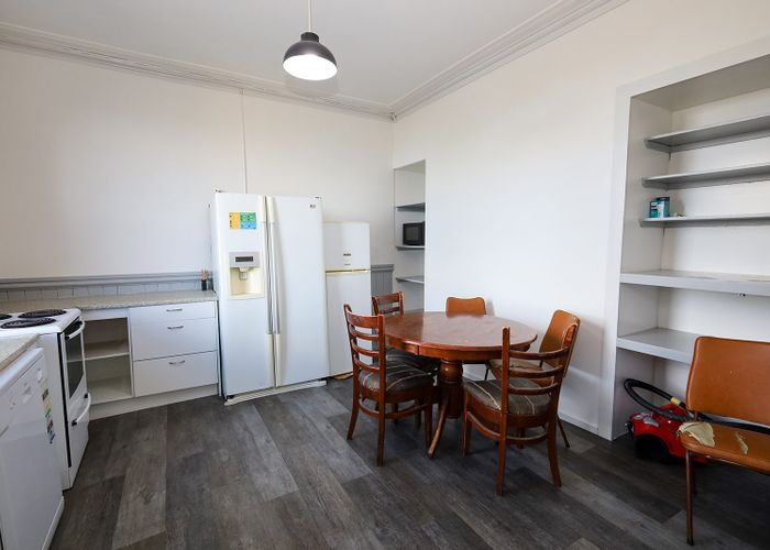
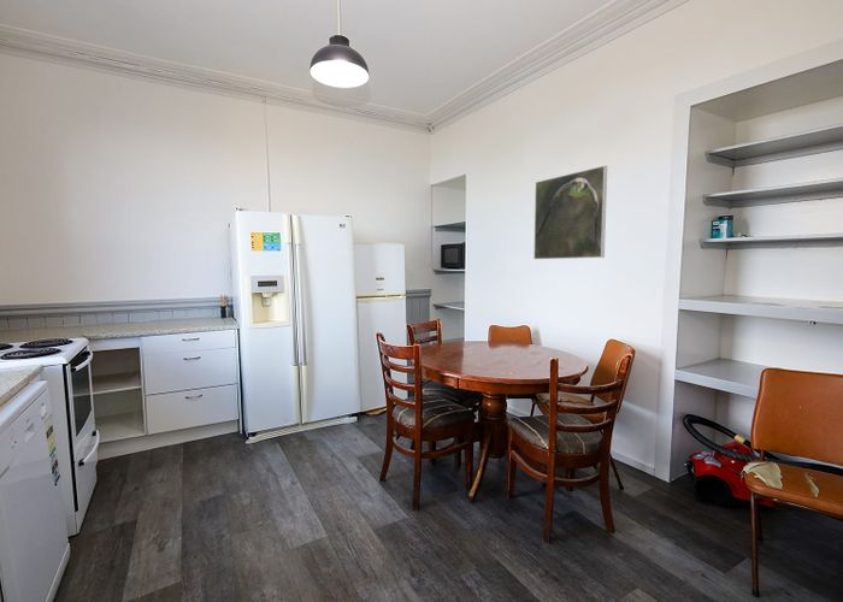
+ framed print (567, 217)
